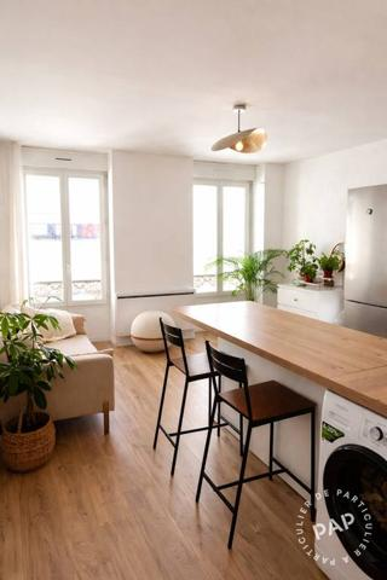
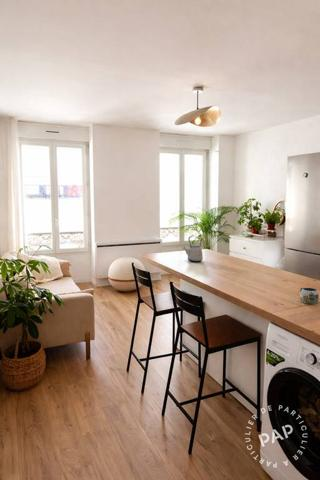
+ mug (307, 294)
+ kettle (192, 248)
